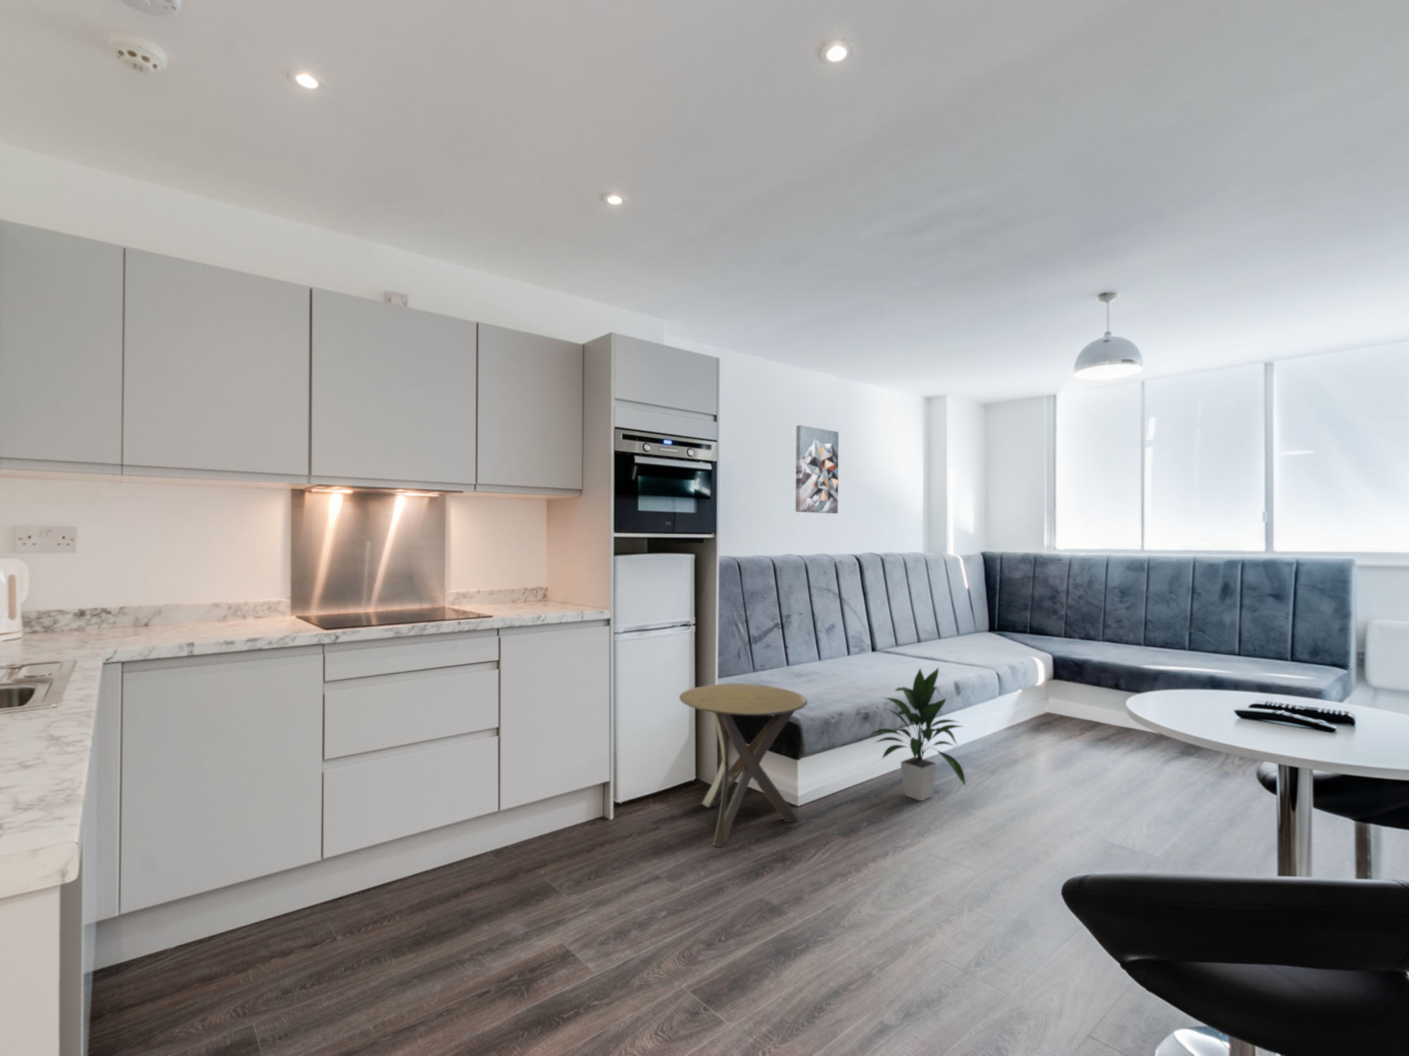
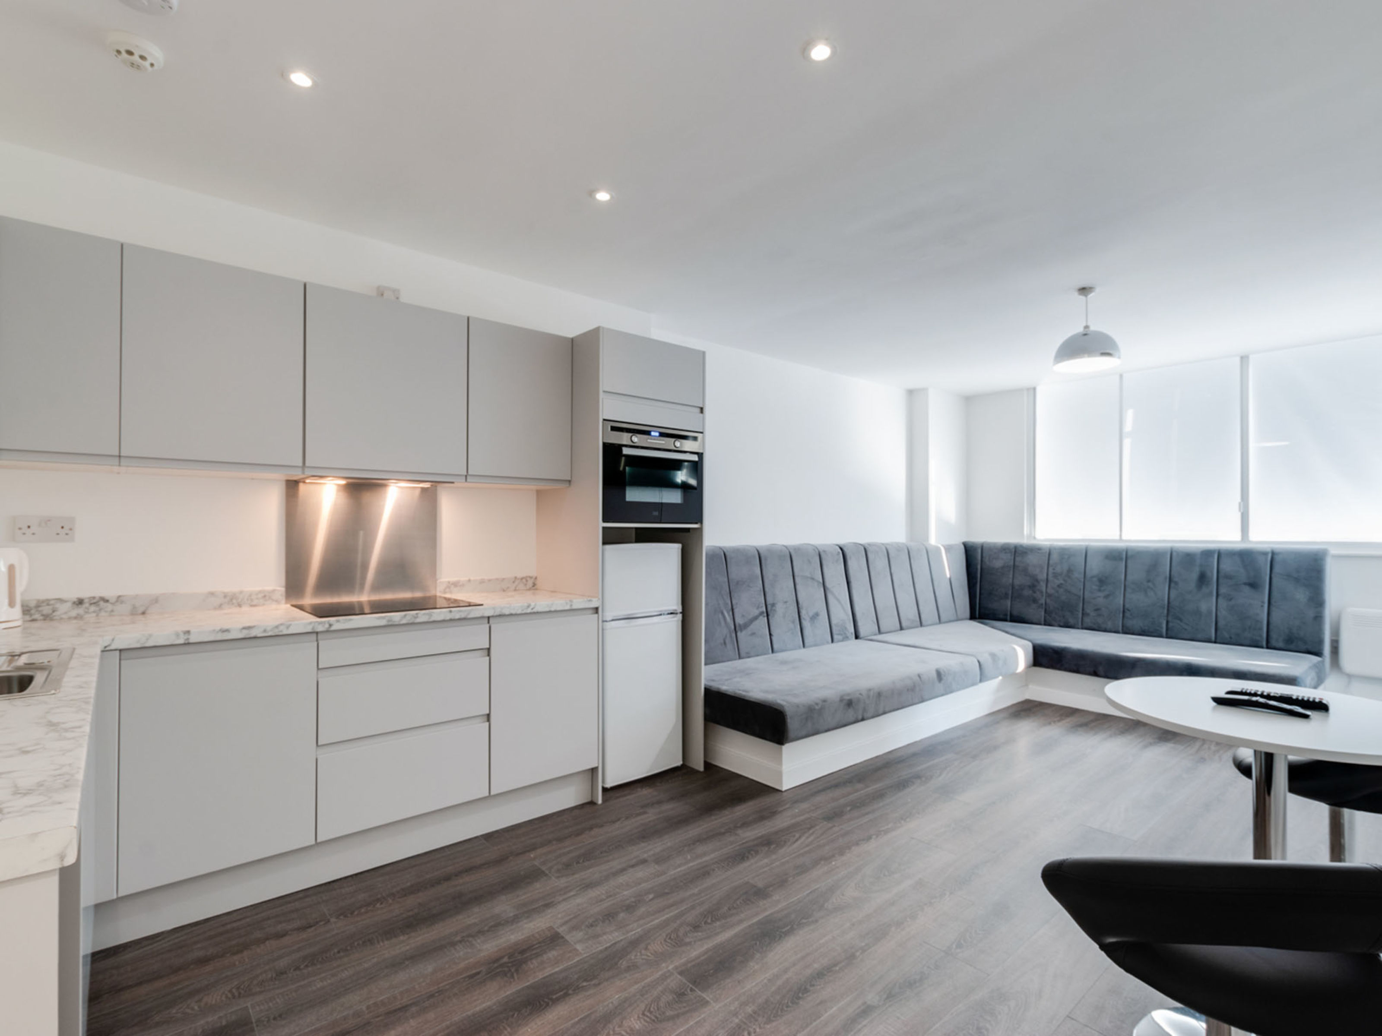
- side table (742, 759)
- wall art (818, 470)
- indoor plant (921, 734)
